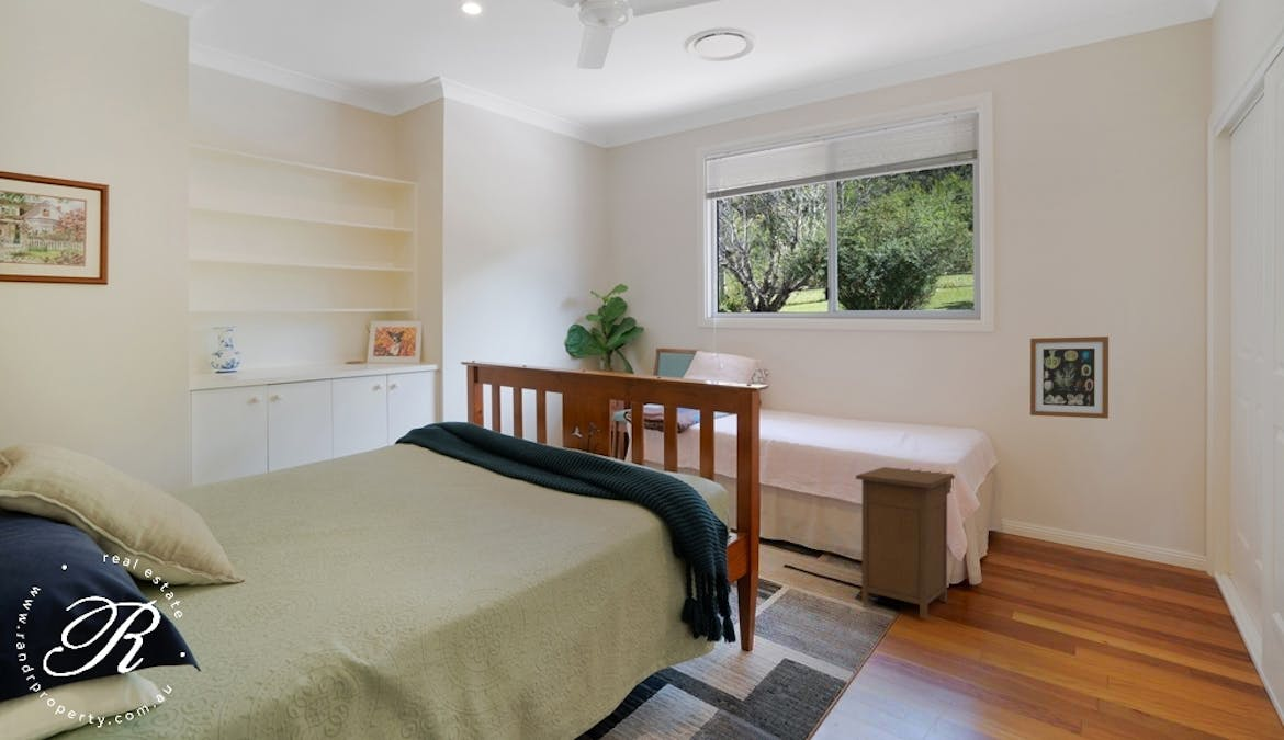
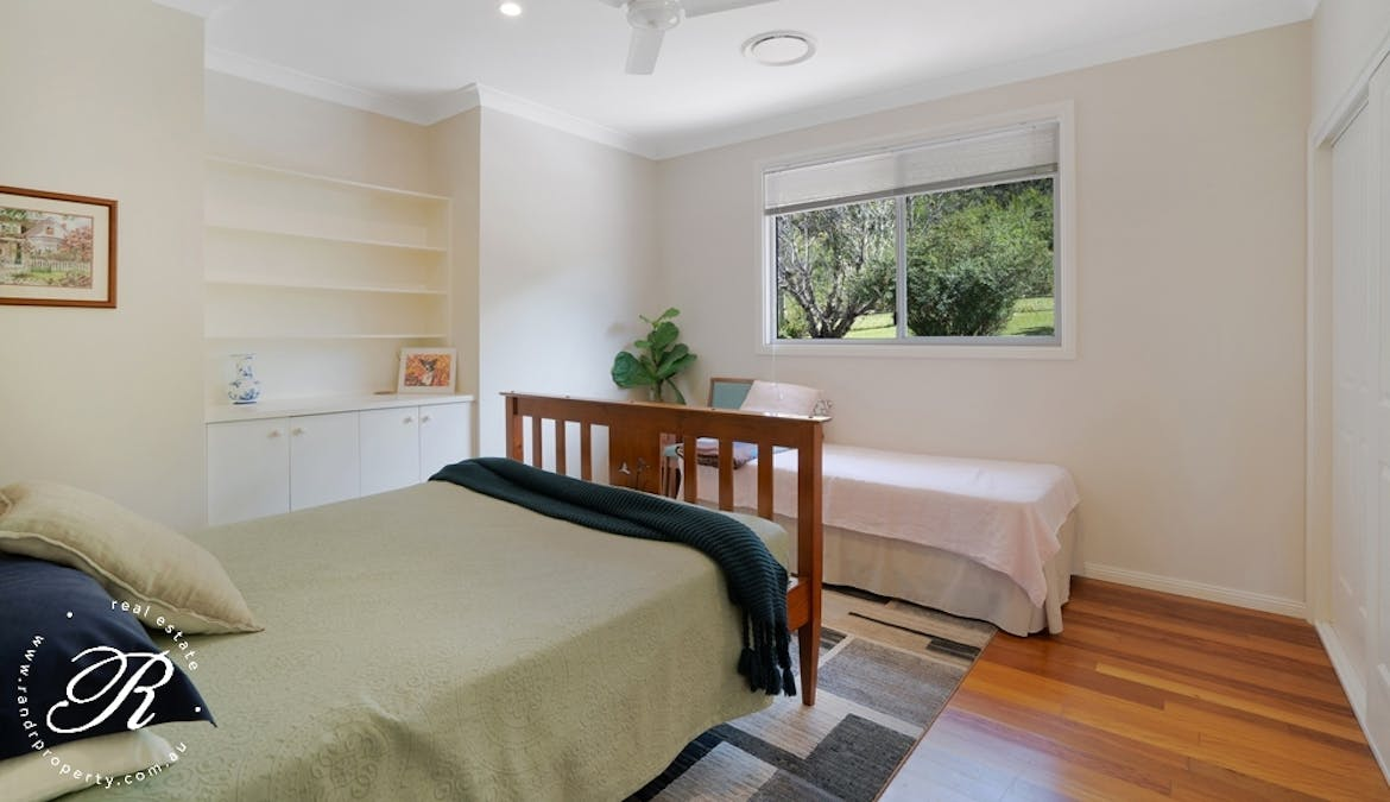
- wall art (1068, 377)
- nightstand (911, 534)
